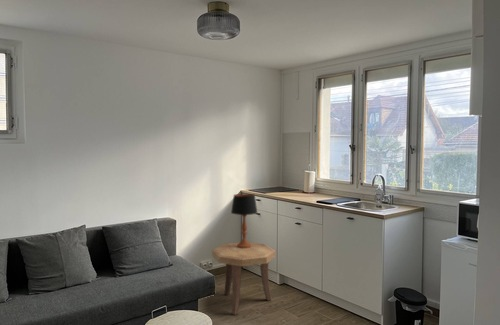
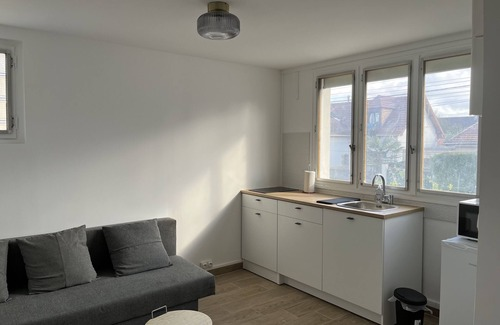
- table lamp (244, 220)
- side table (240, 275)
